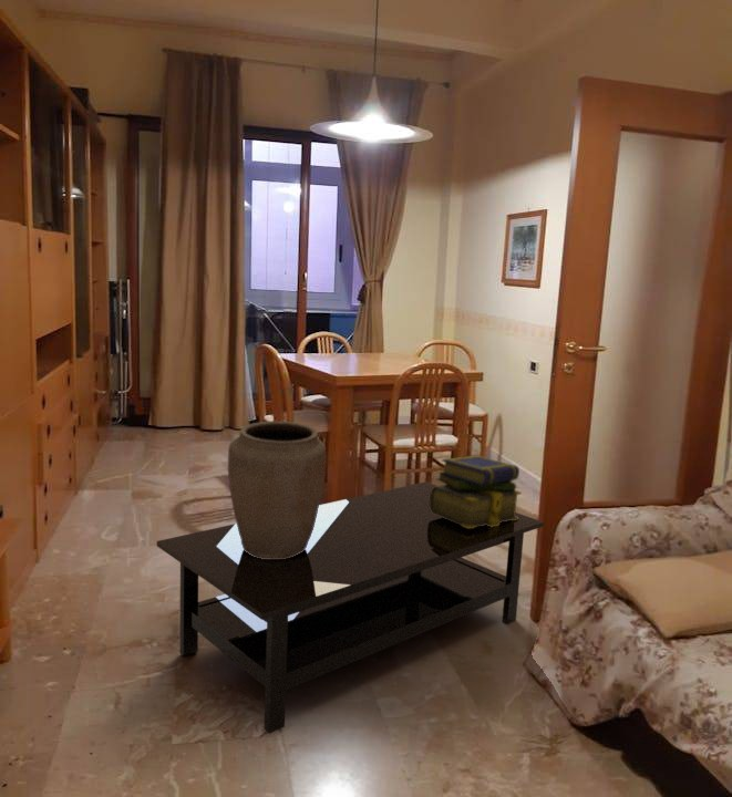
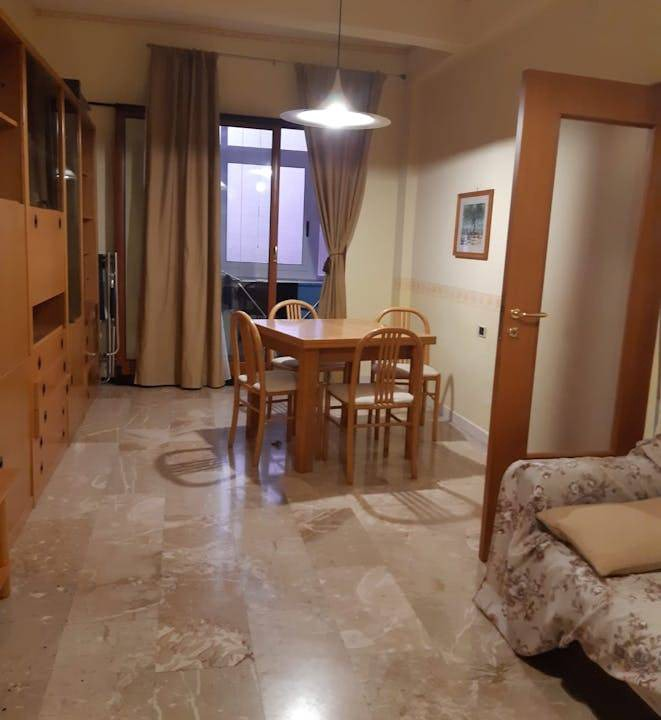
- stack of books (476, 487)
- vase (276, 489)
- coffee table (361, 583)
